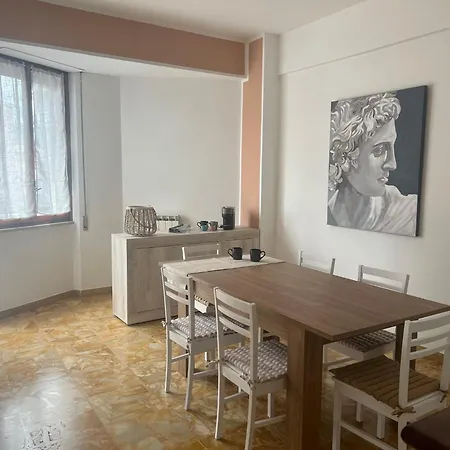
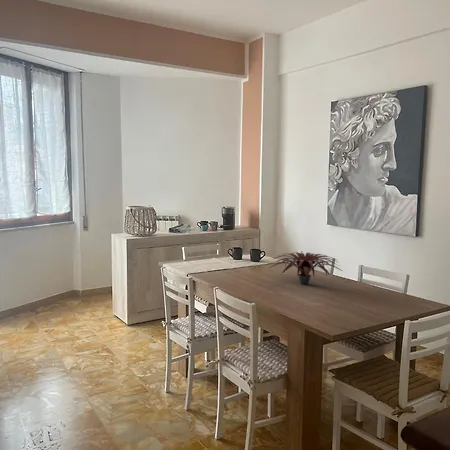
+ plant (304, 270)
